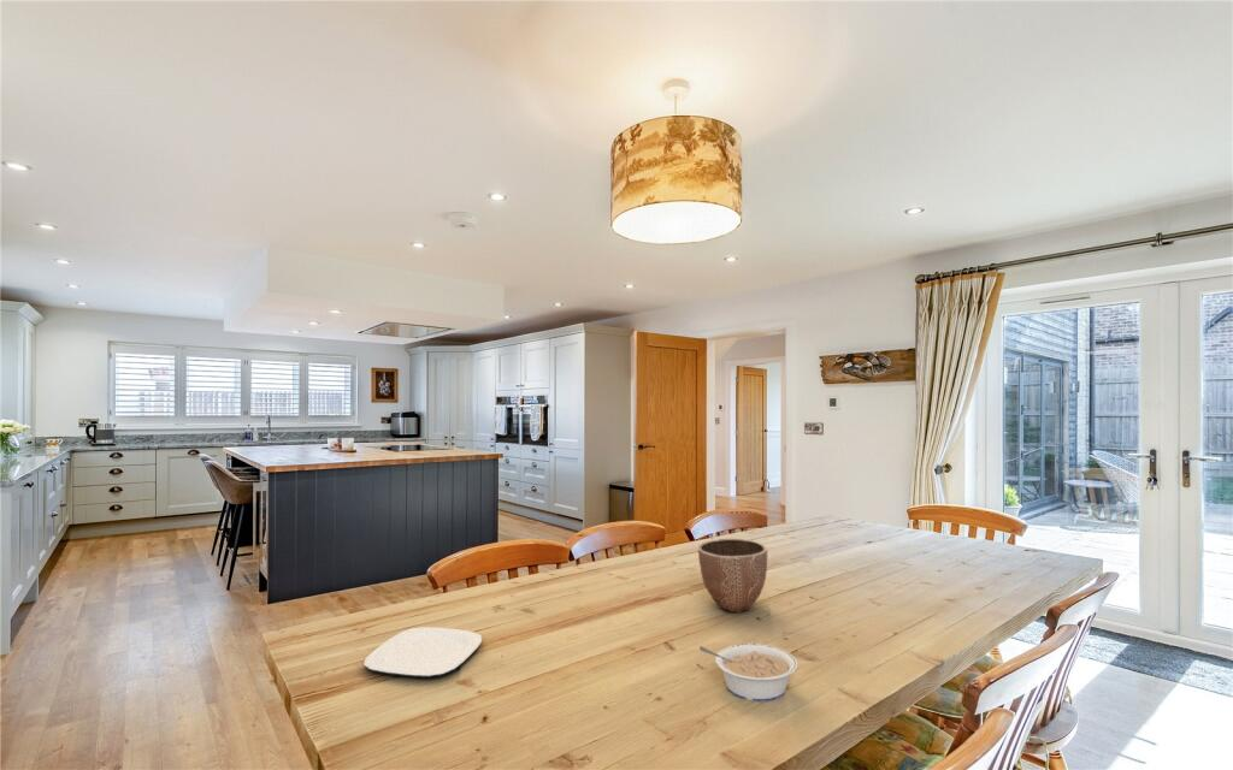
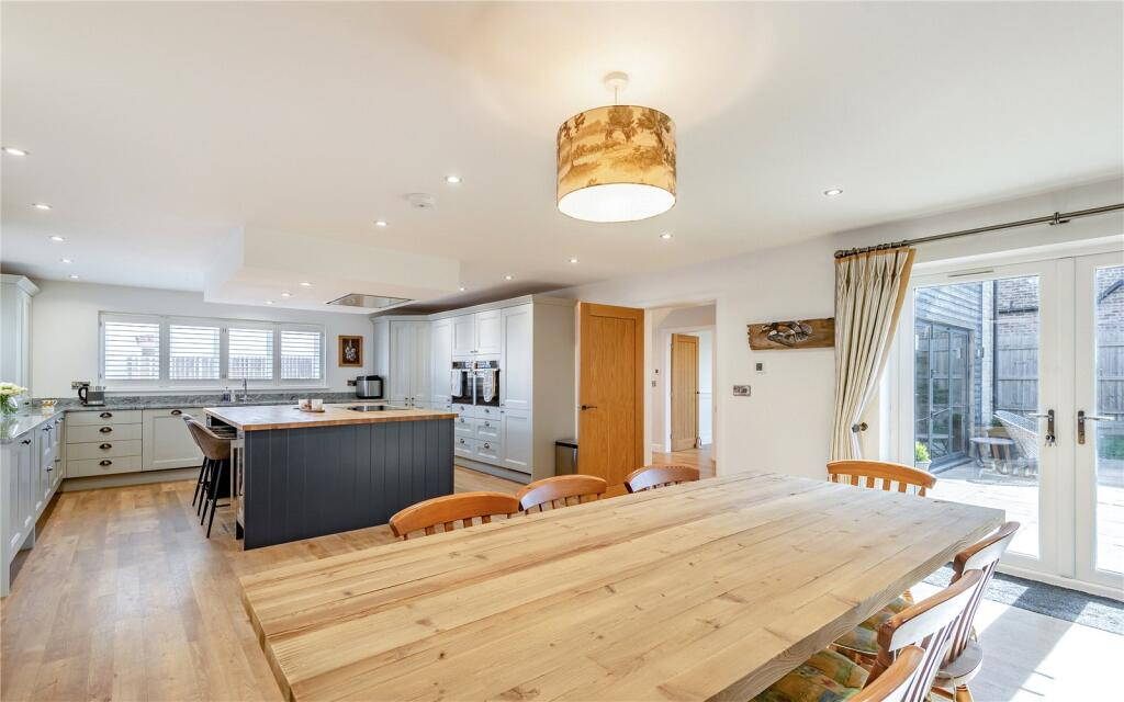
- legume (753, 671)
- decorative bowl (732, 576)
- plate (425, 652)
